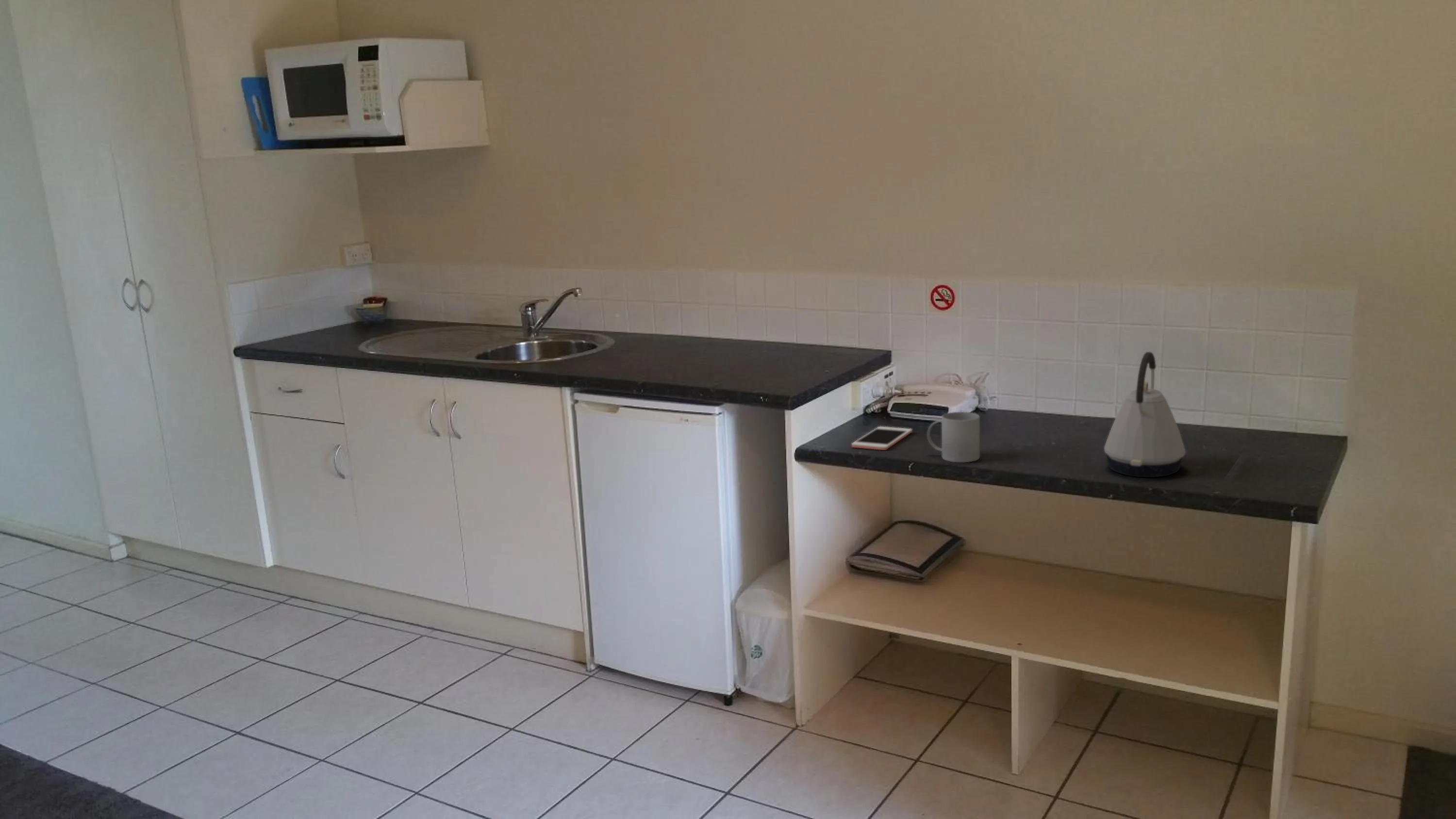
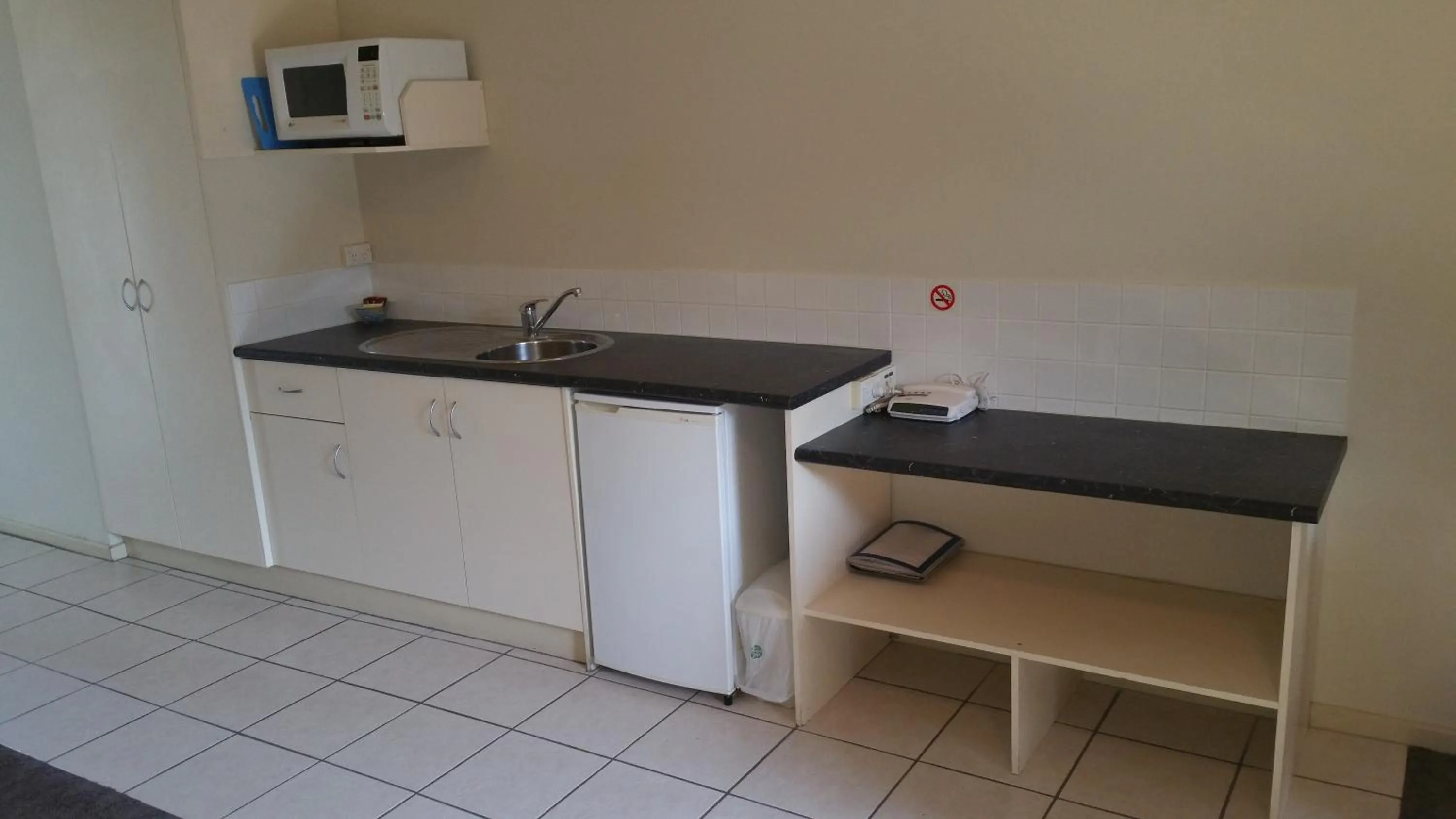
- mug (953, 436)
- kettle (1146, 411)
- cell phone (882, 438)
